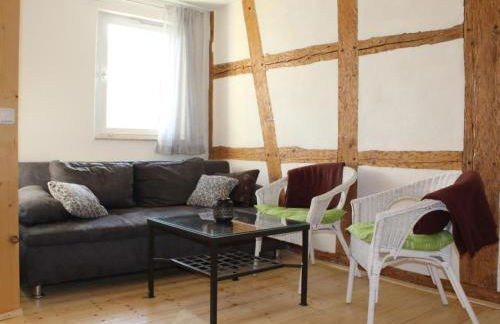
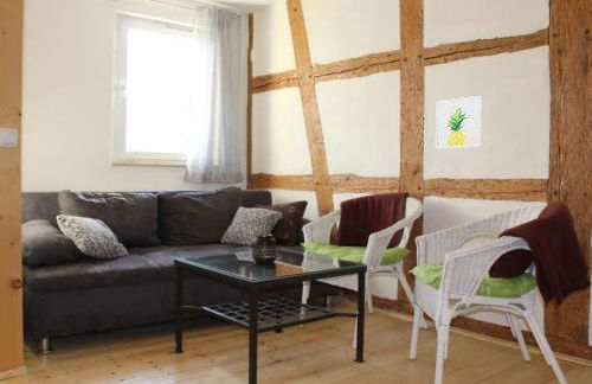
+ wall art (457, 122)
